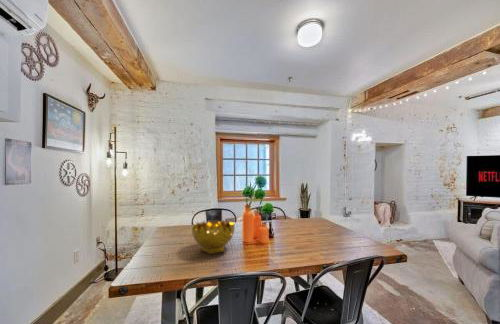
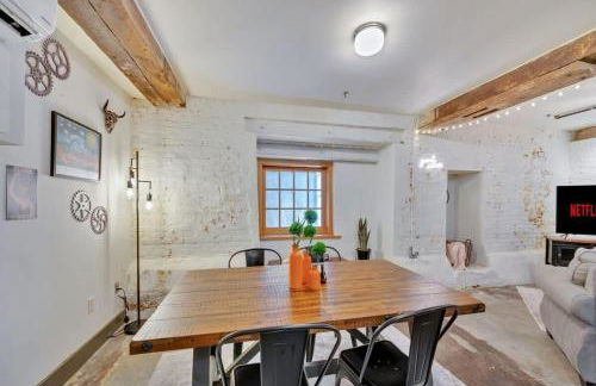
- decorative bowl (213, 235)
